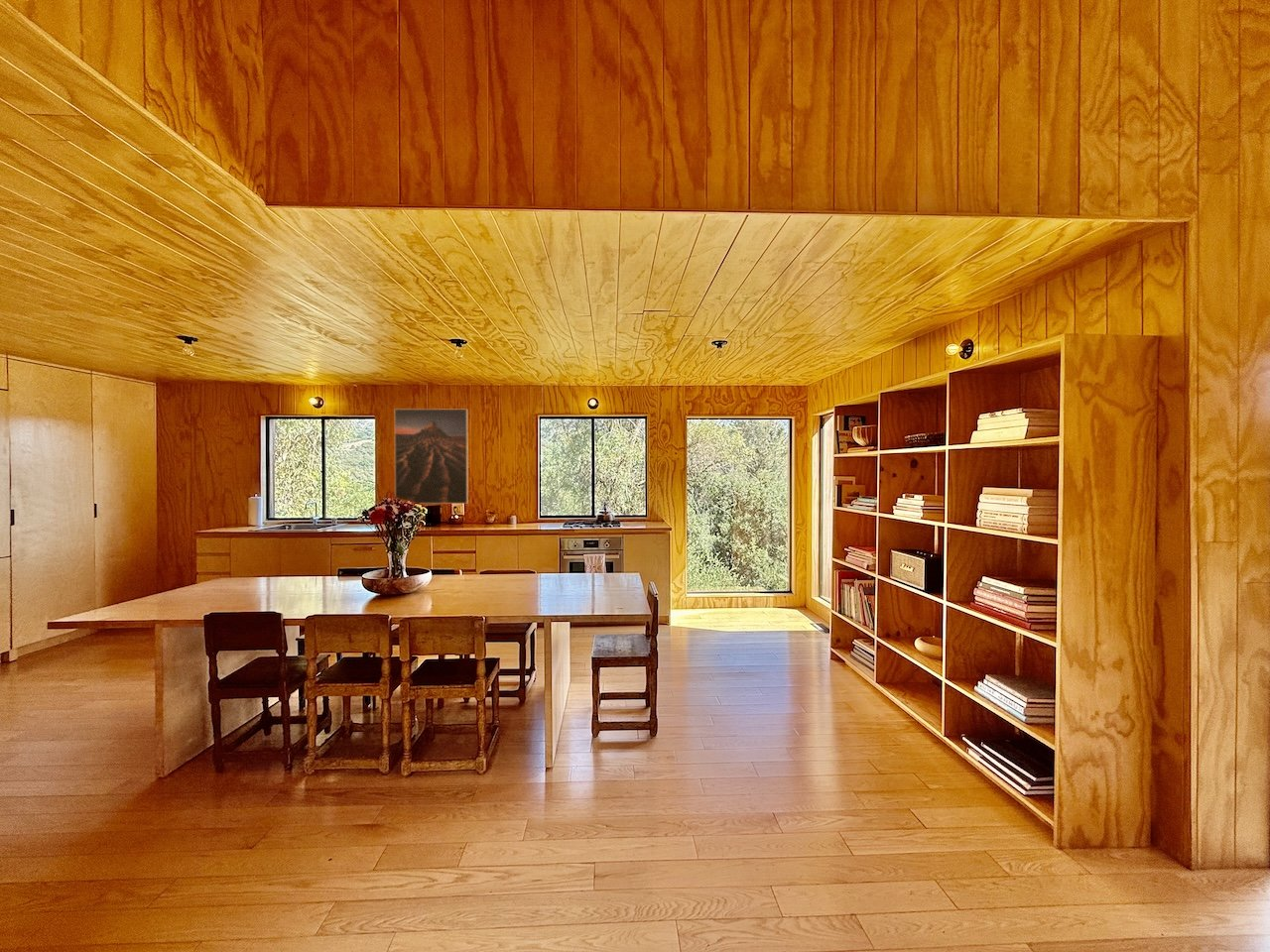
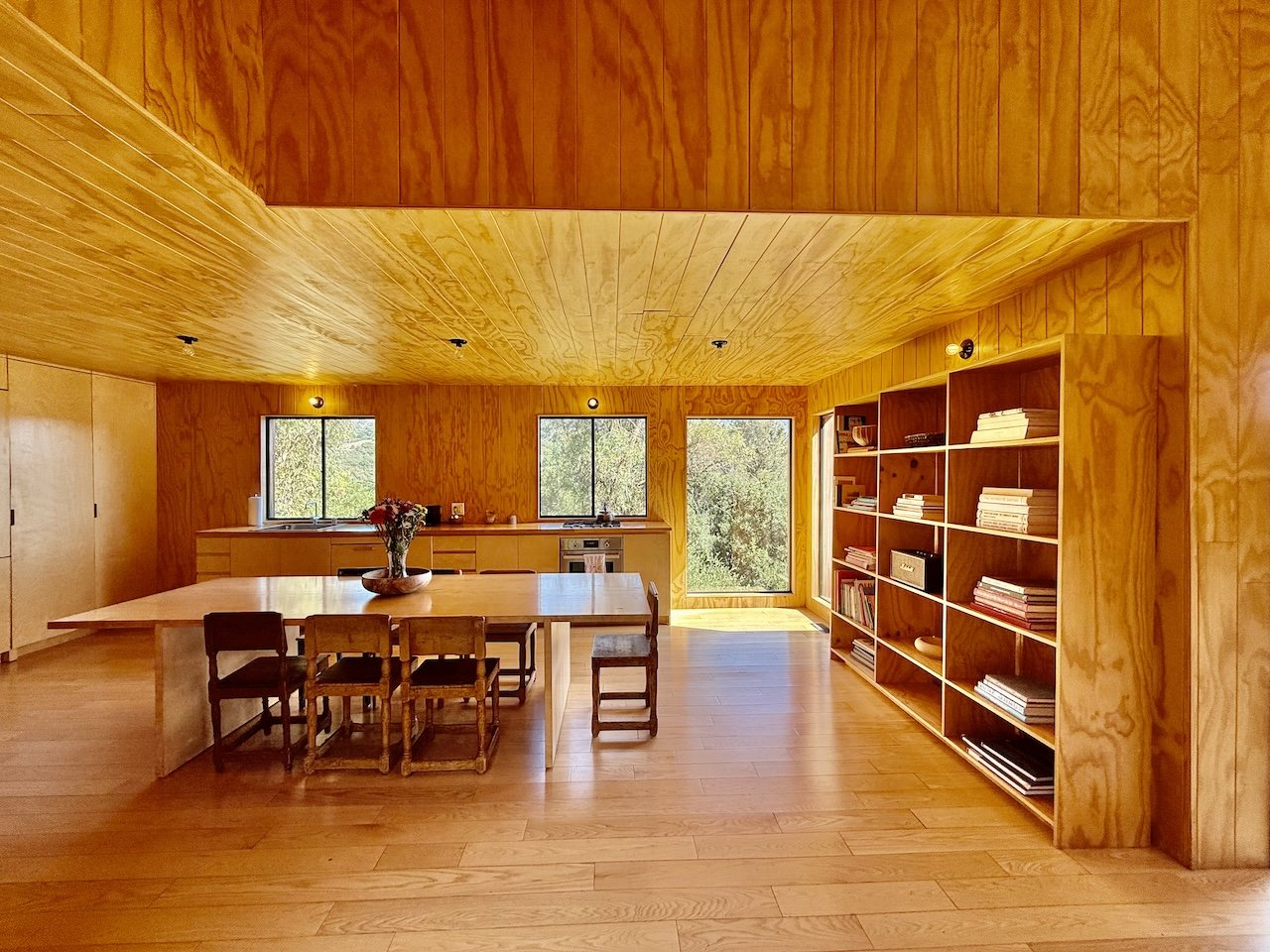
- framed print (431, 456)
